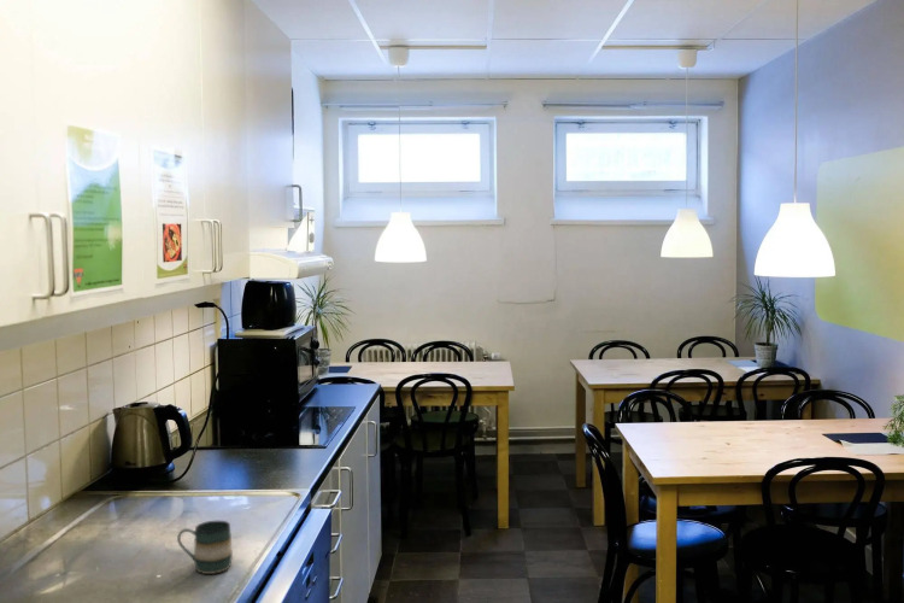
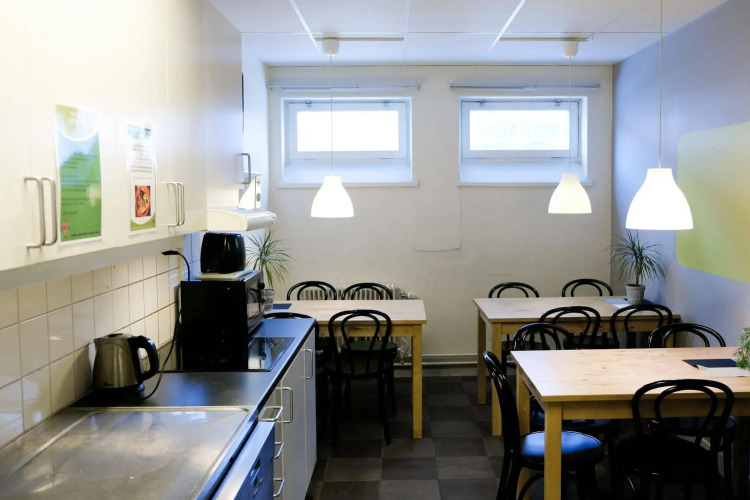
- mug (205, 546)
